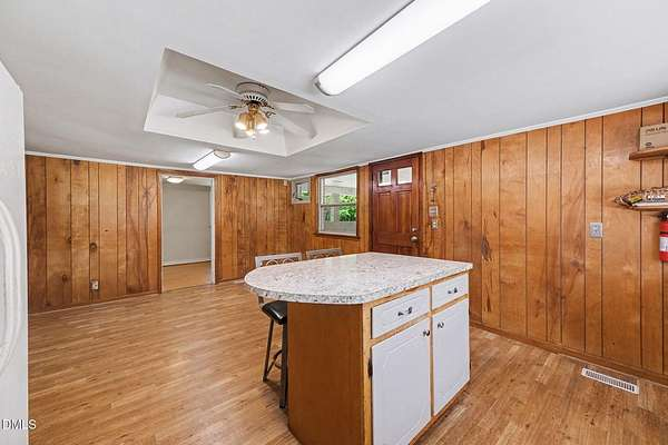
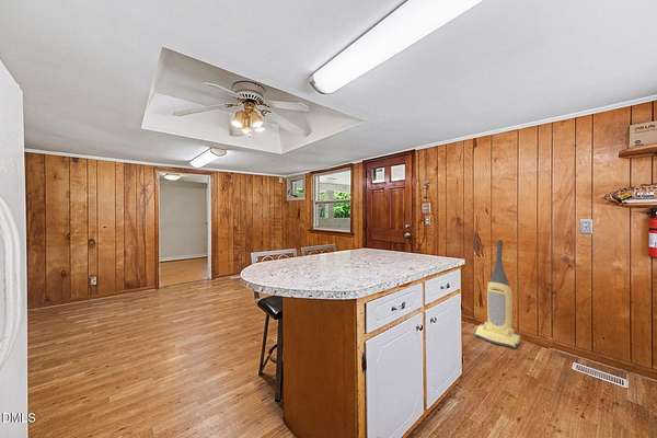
+ vacuum cleaner (497, 289)
